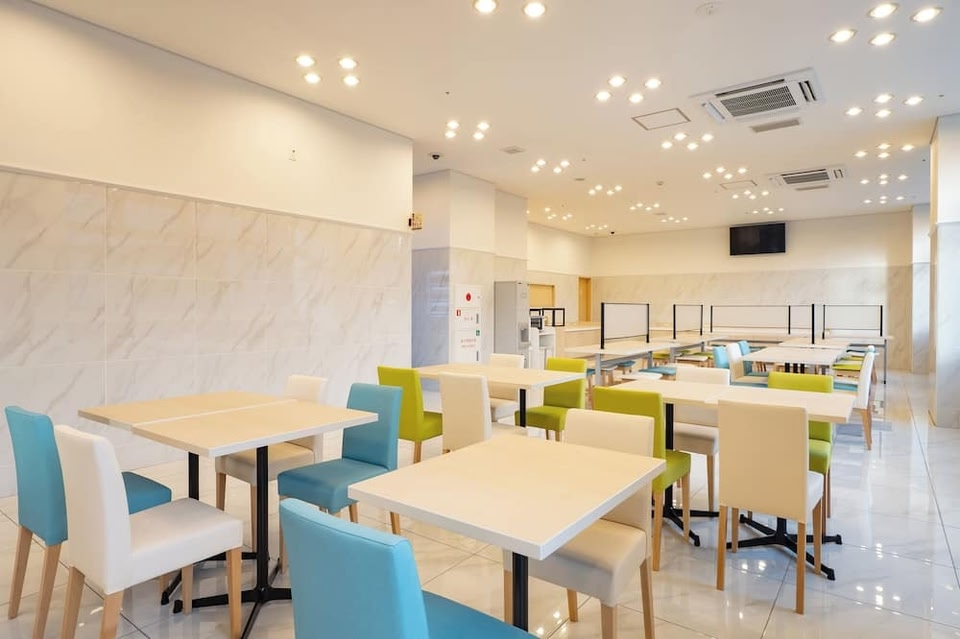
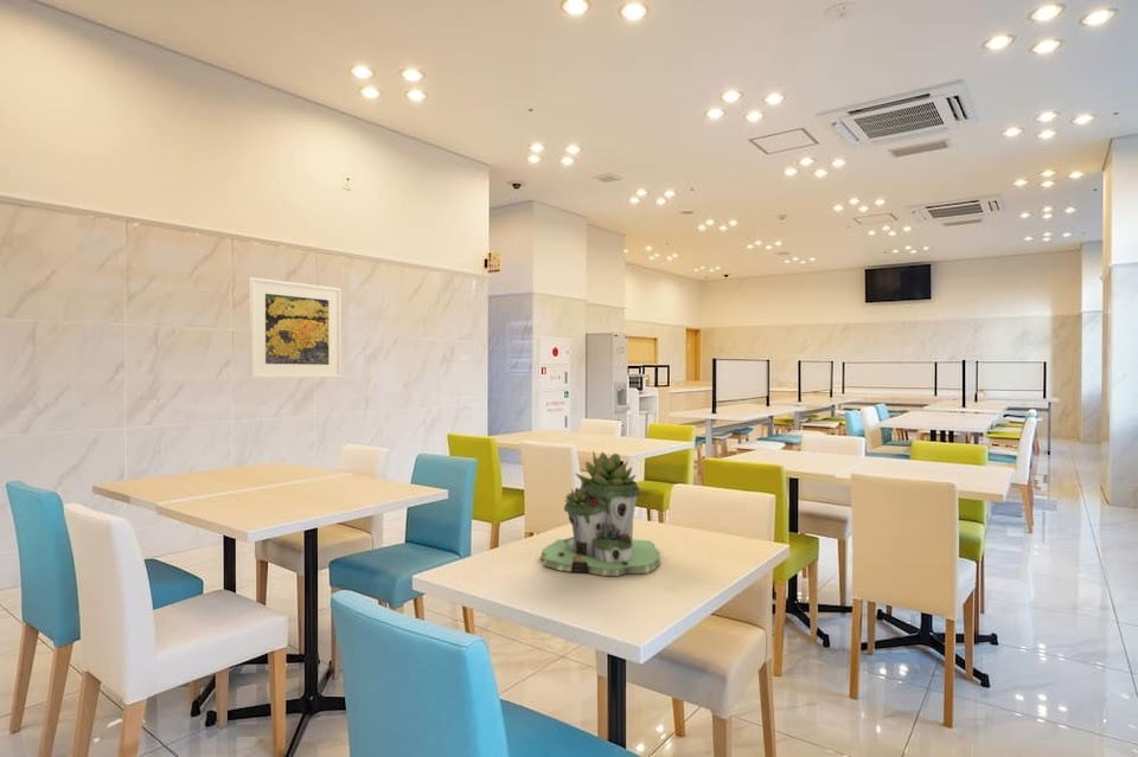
+ succulent planter (600, 505)
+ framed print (298, 331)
